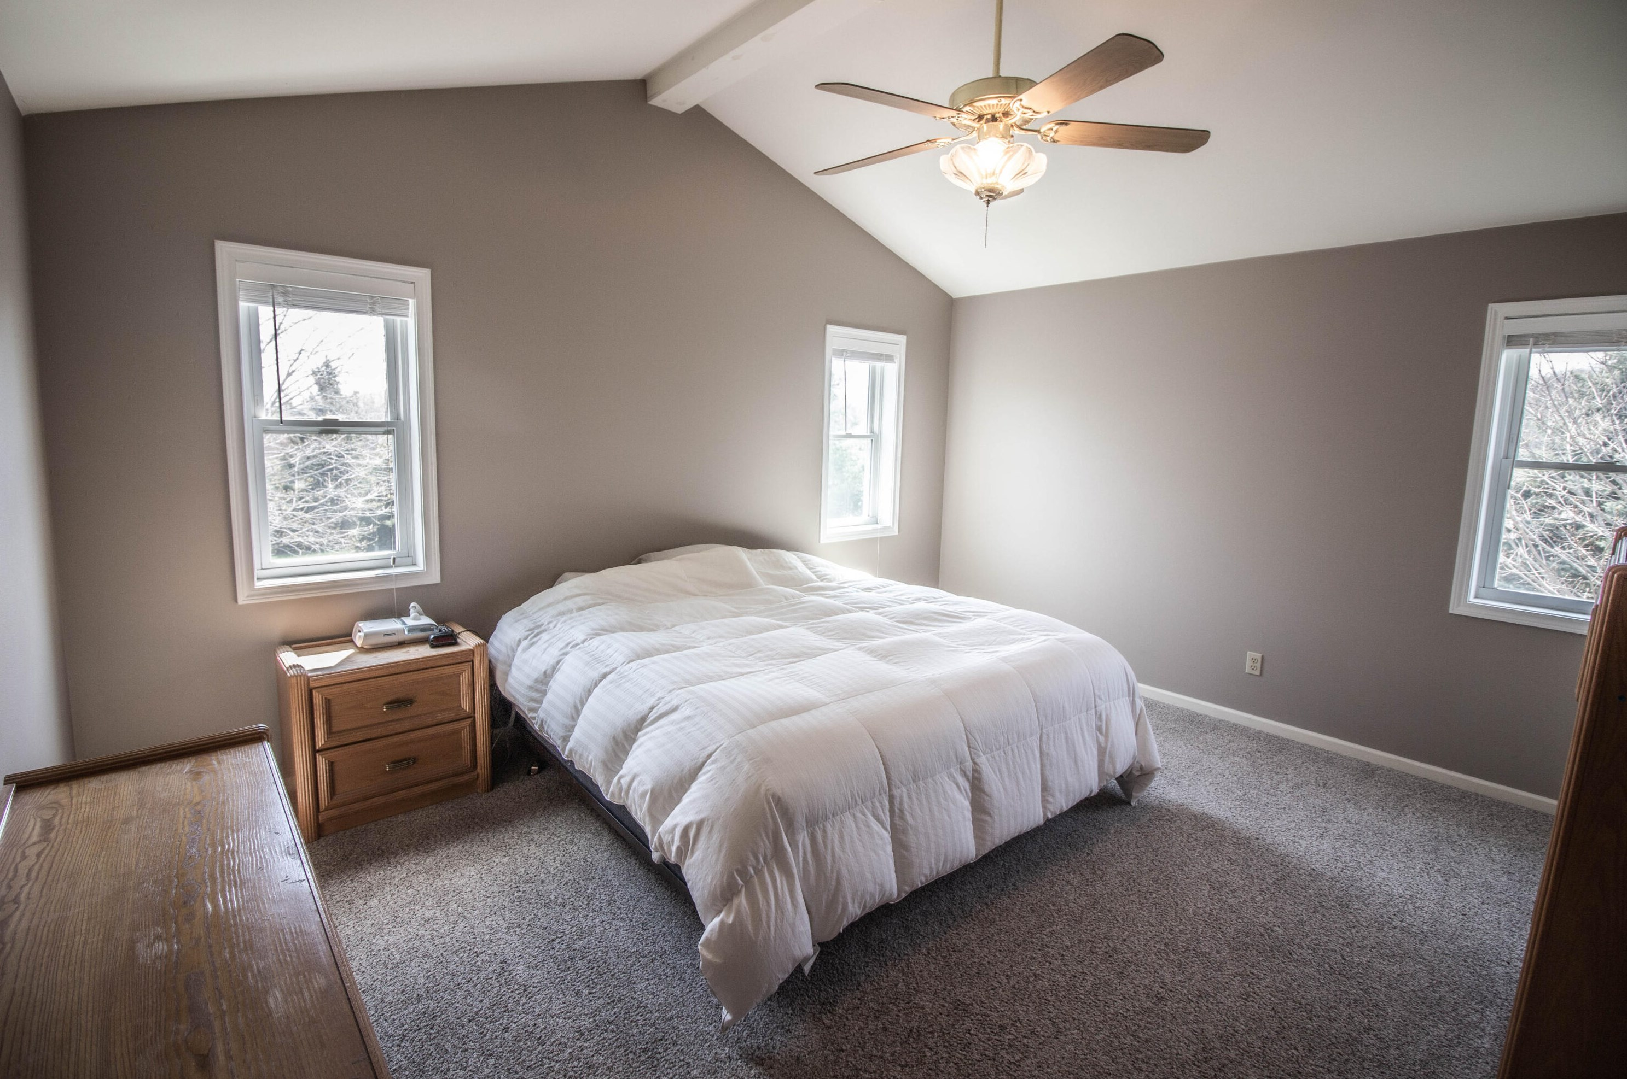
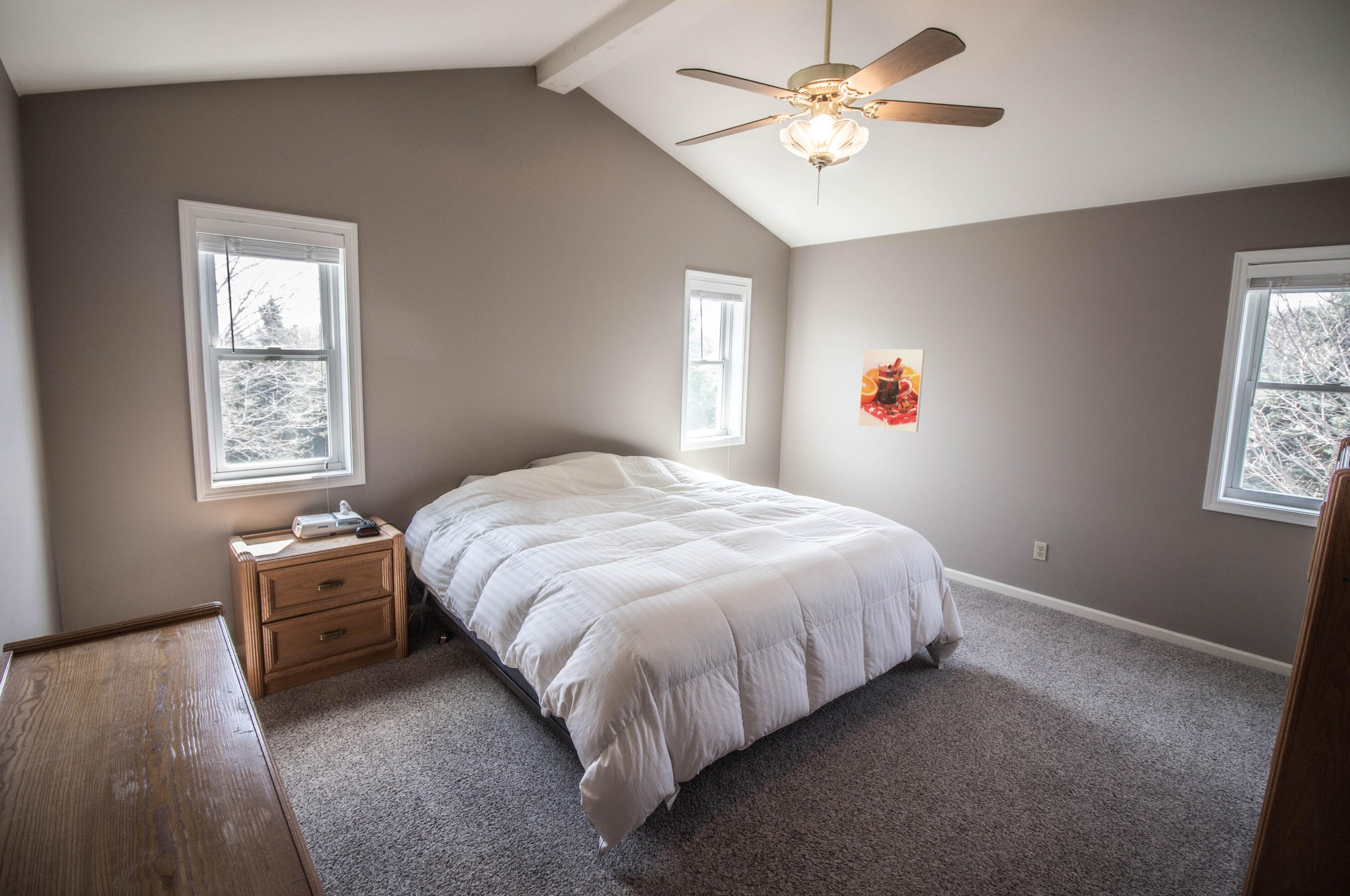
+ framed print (890, 389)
